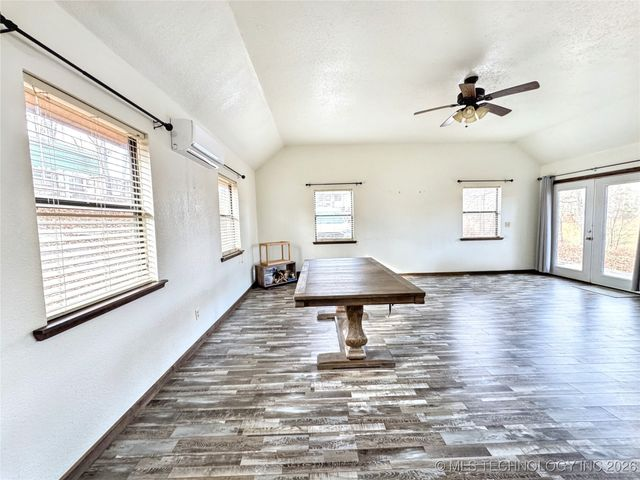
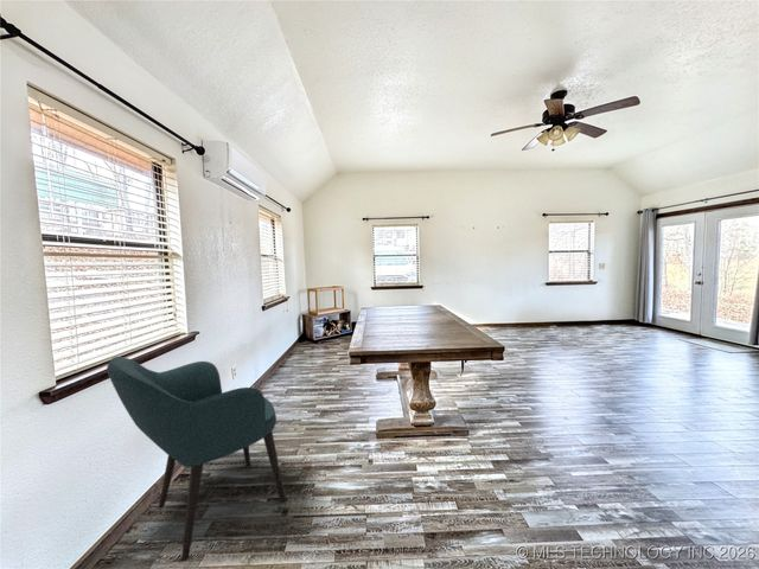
+ armchair (205, 429)
